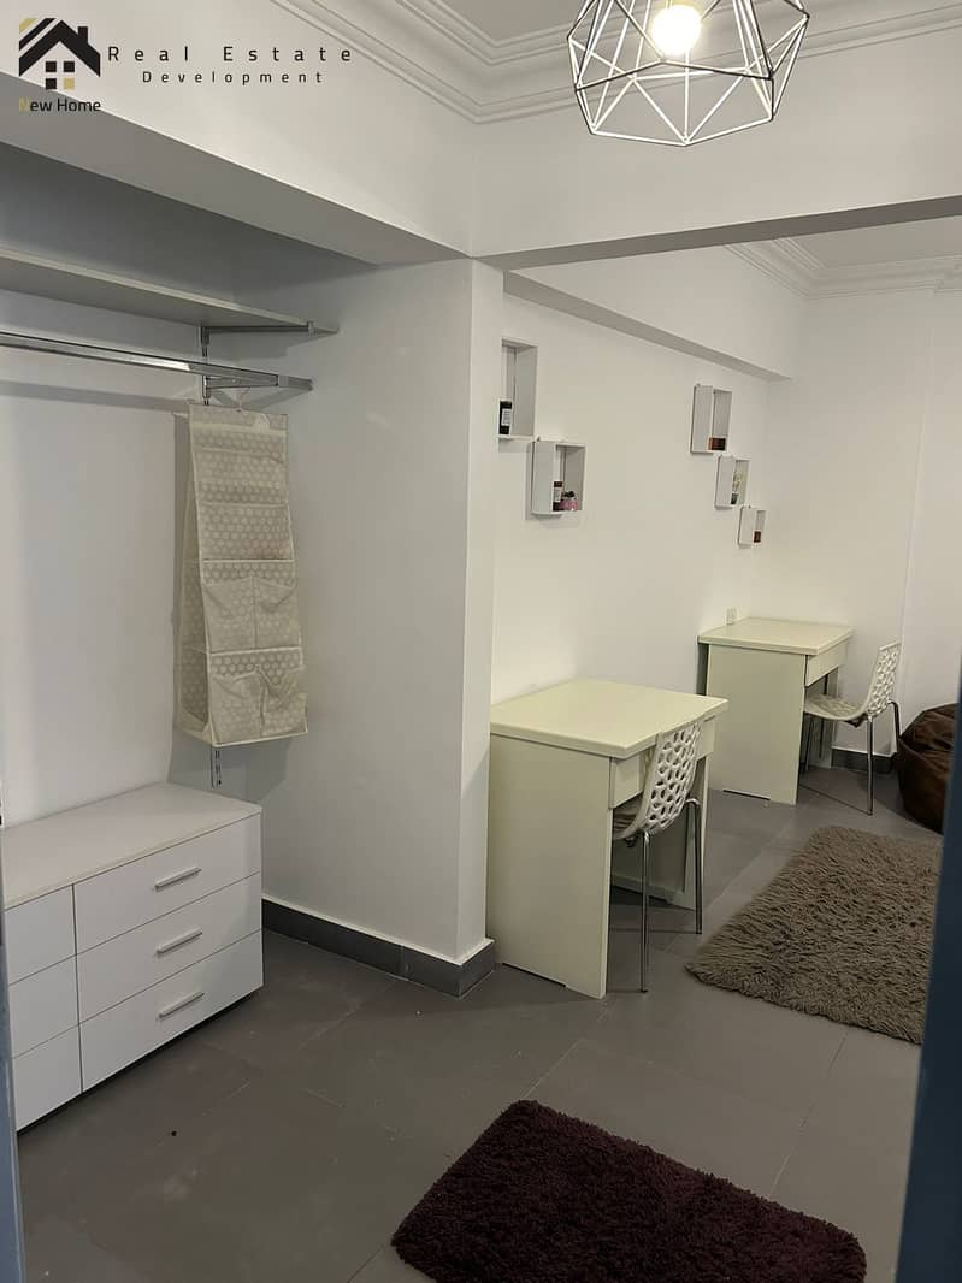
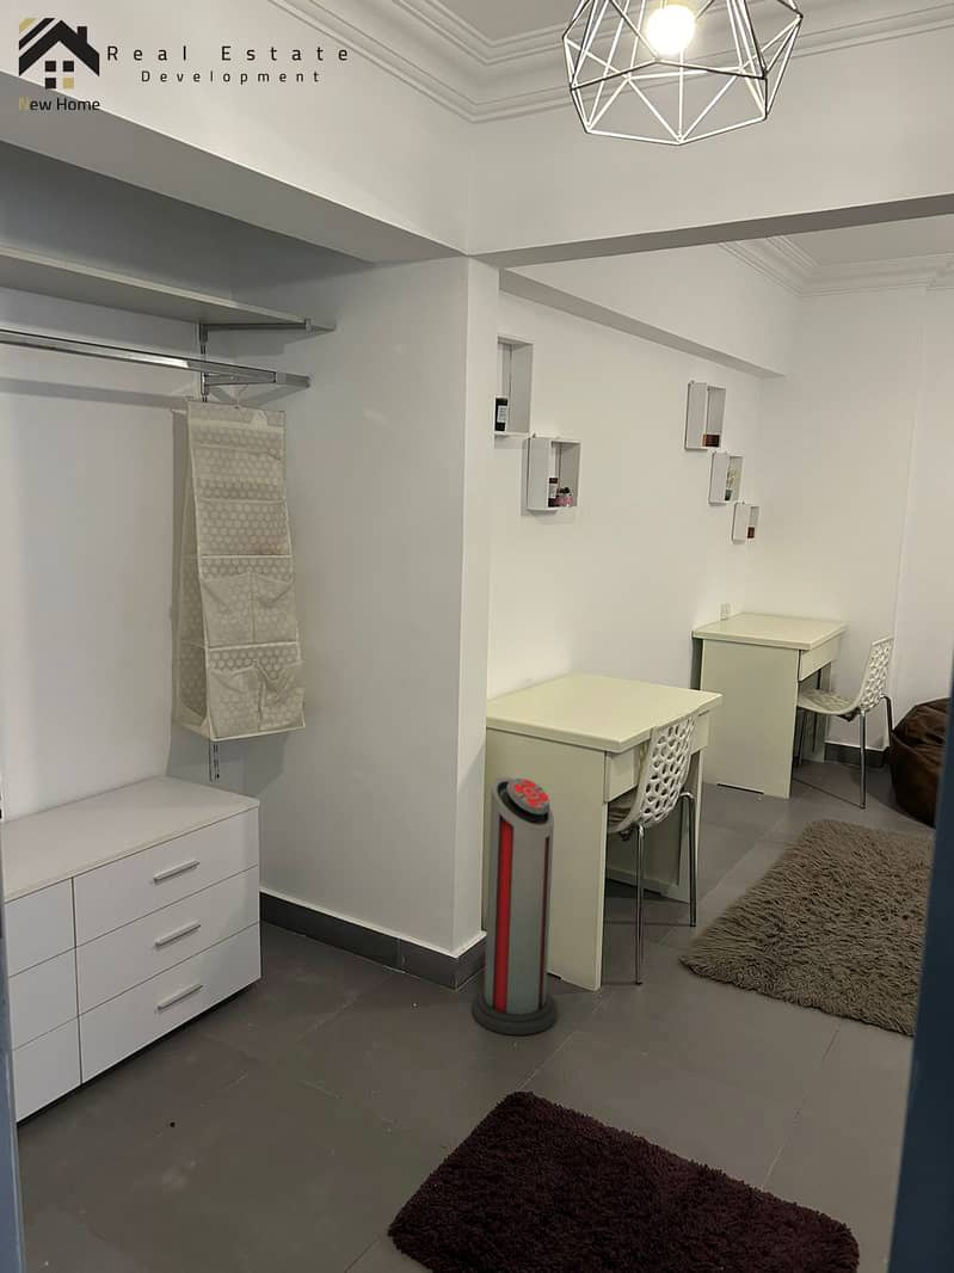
+ air purifier (518, 897)
